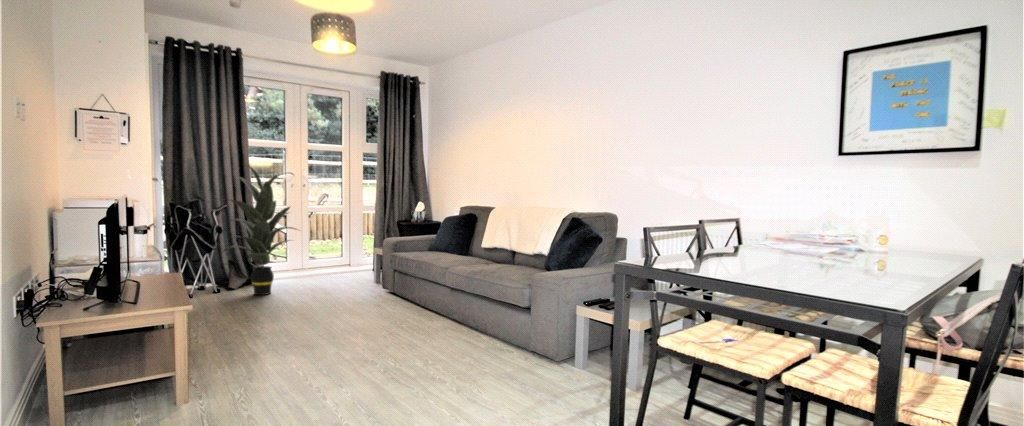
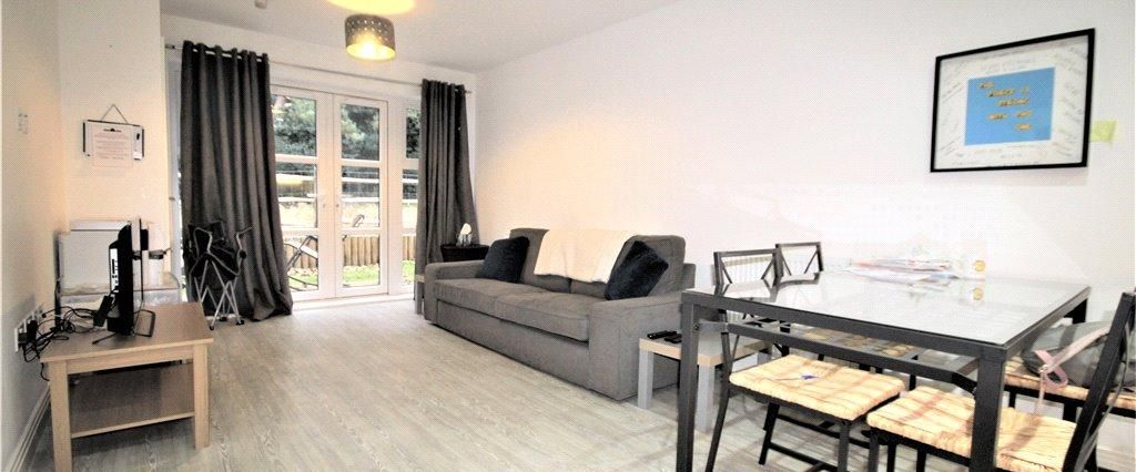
- indoor plant (257, 229)
